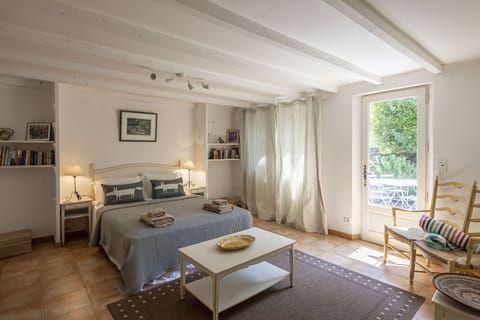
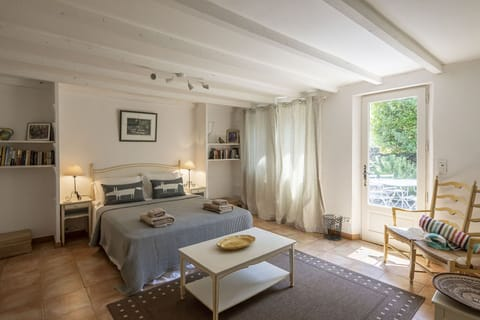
+ waste bin (332, 227)
